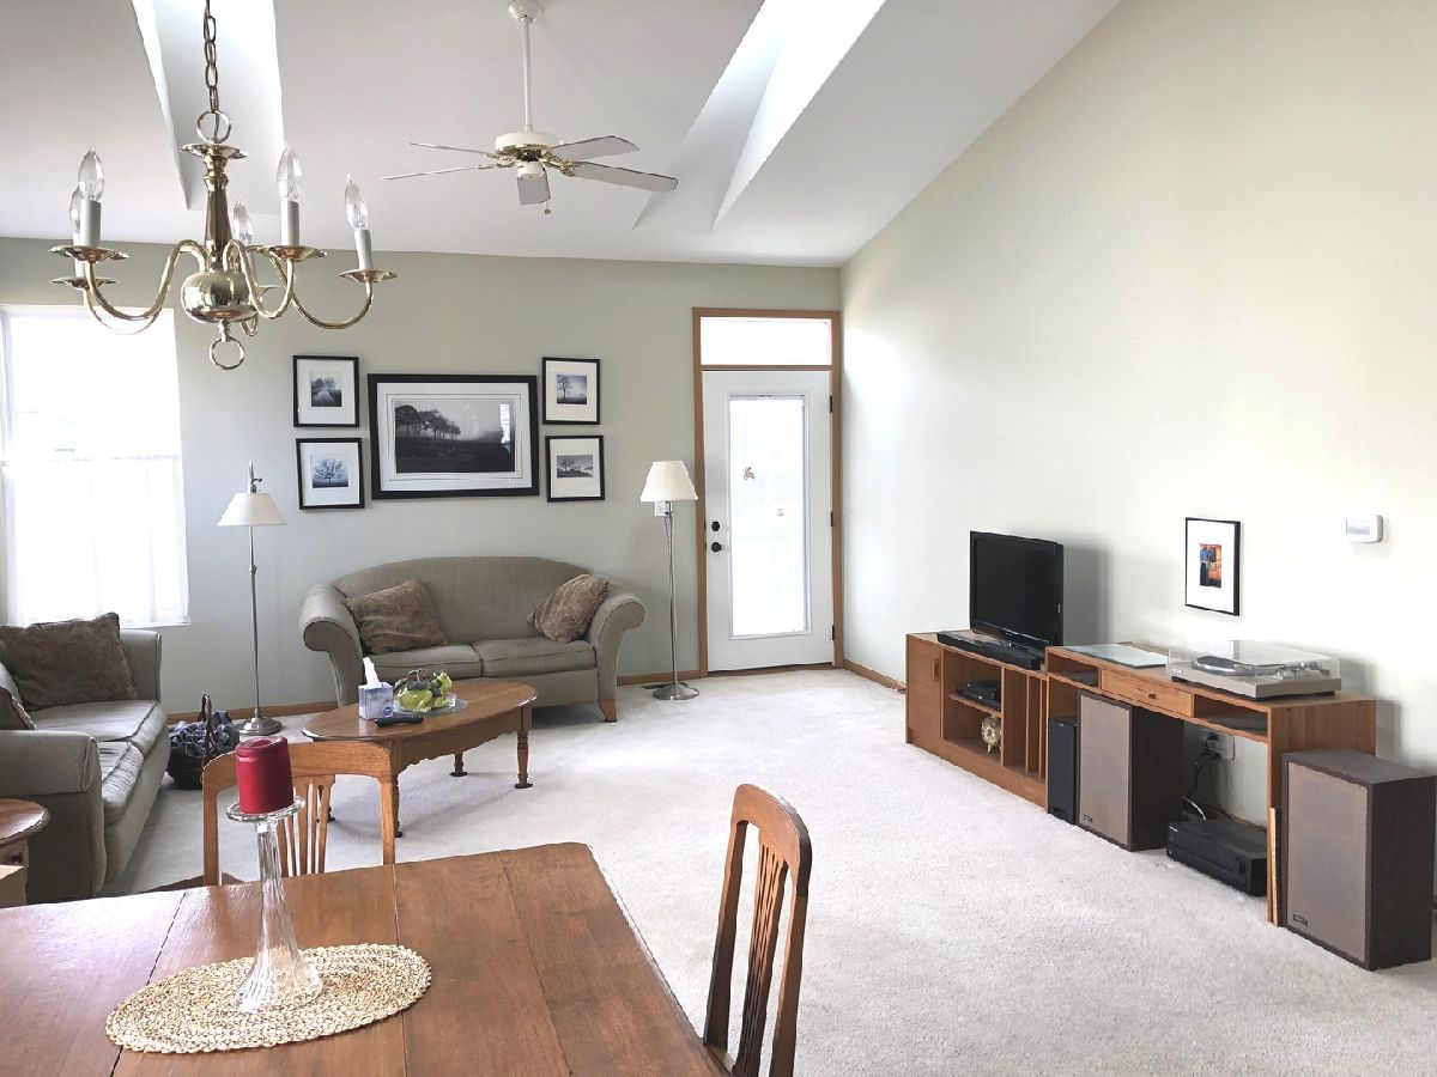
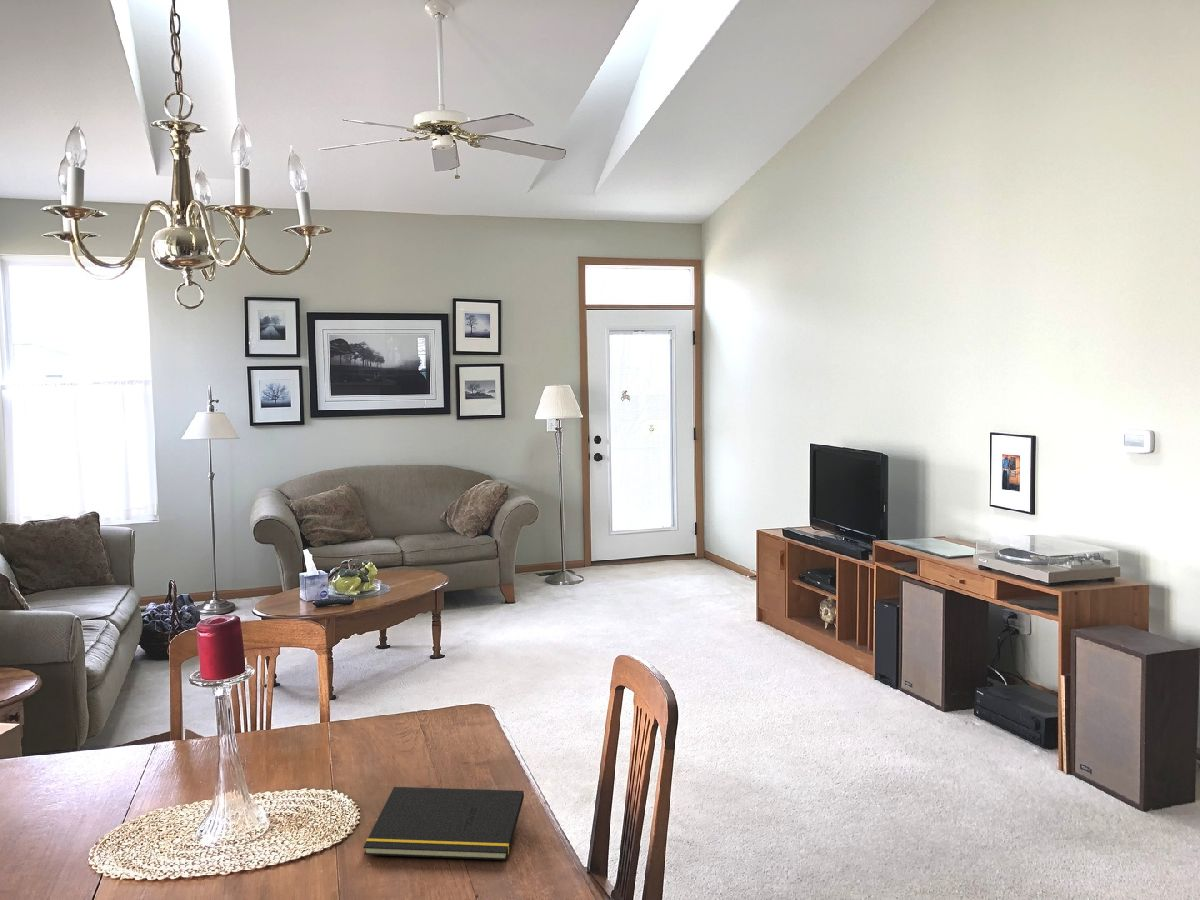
+ notepad (447, 821)
